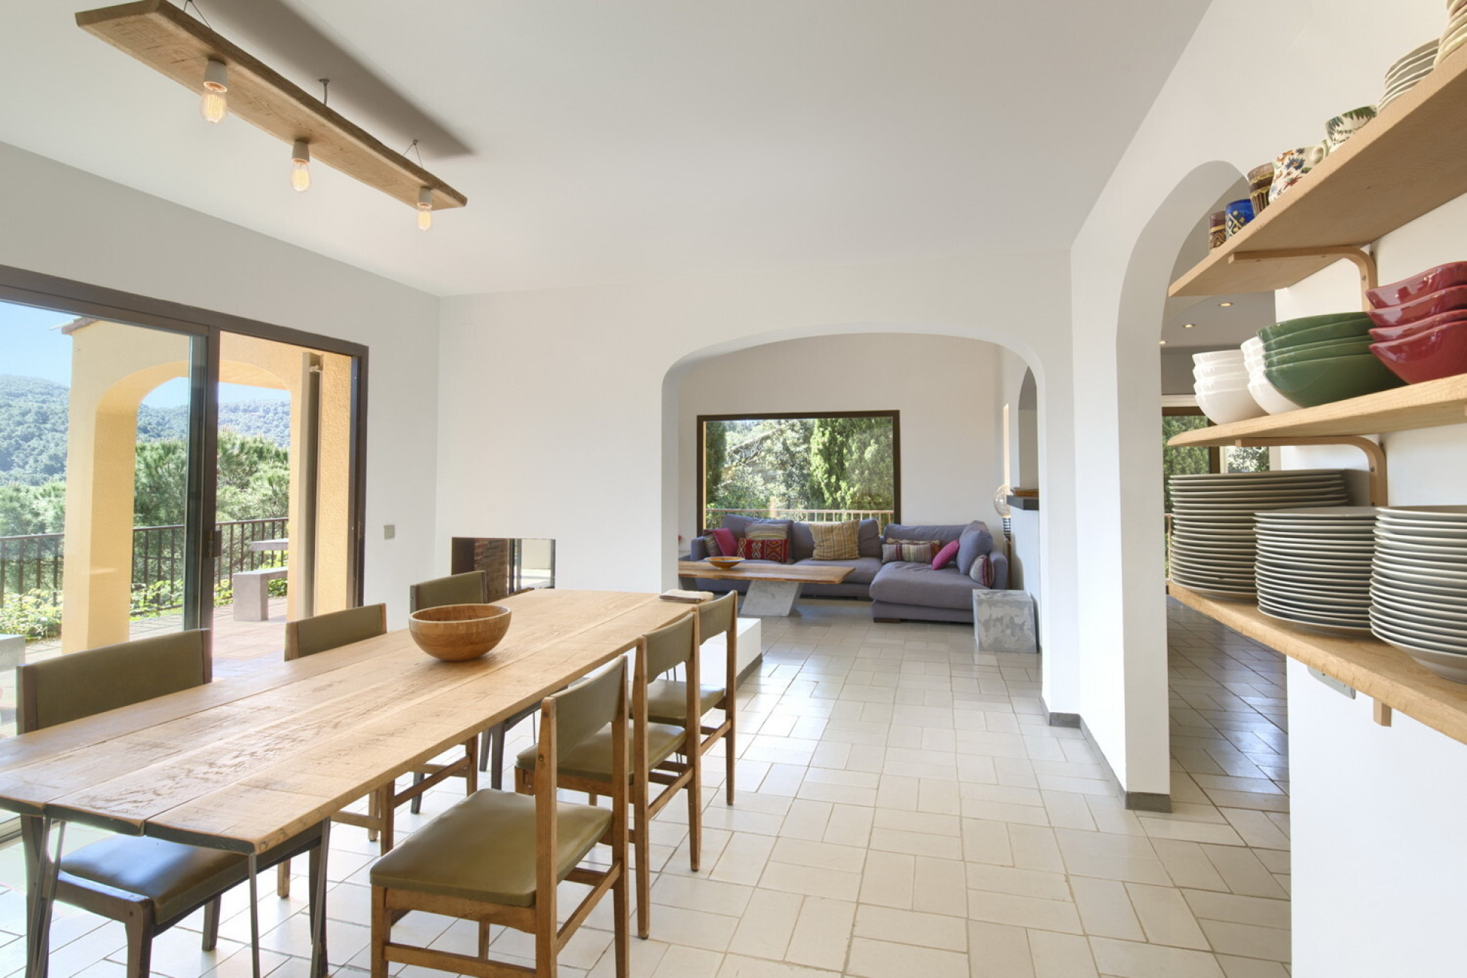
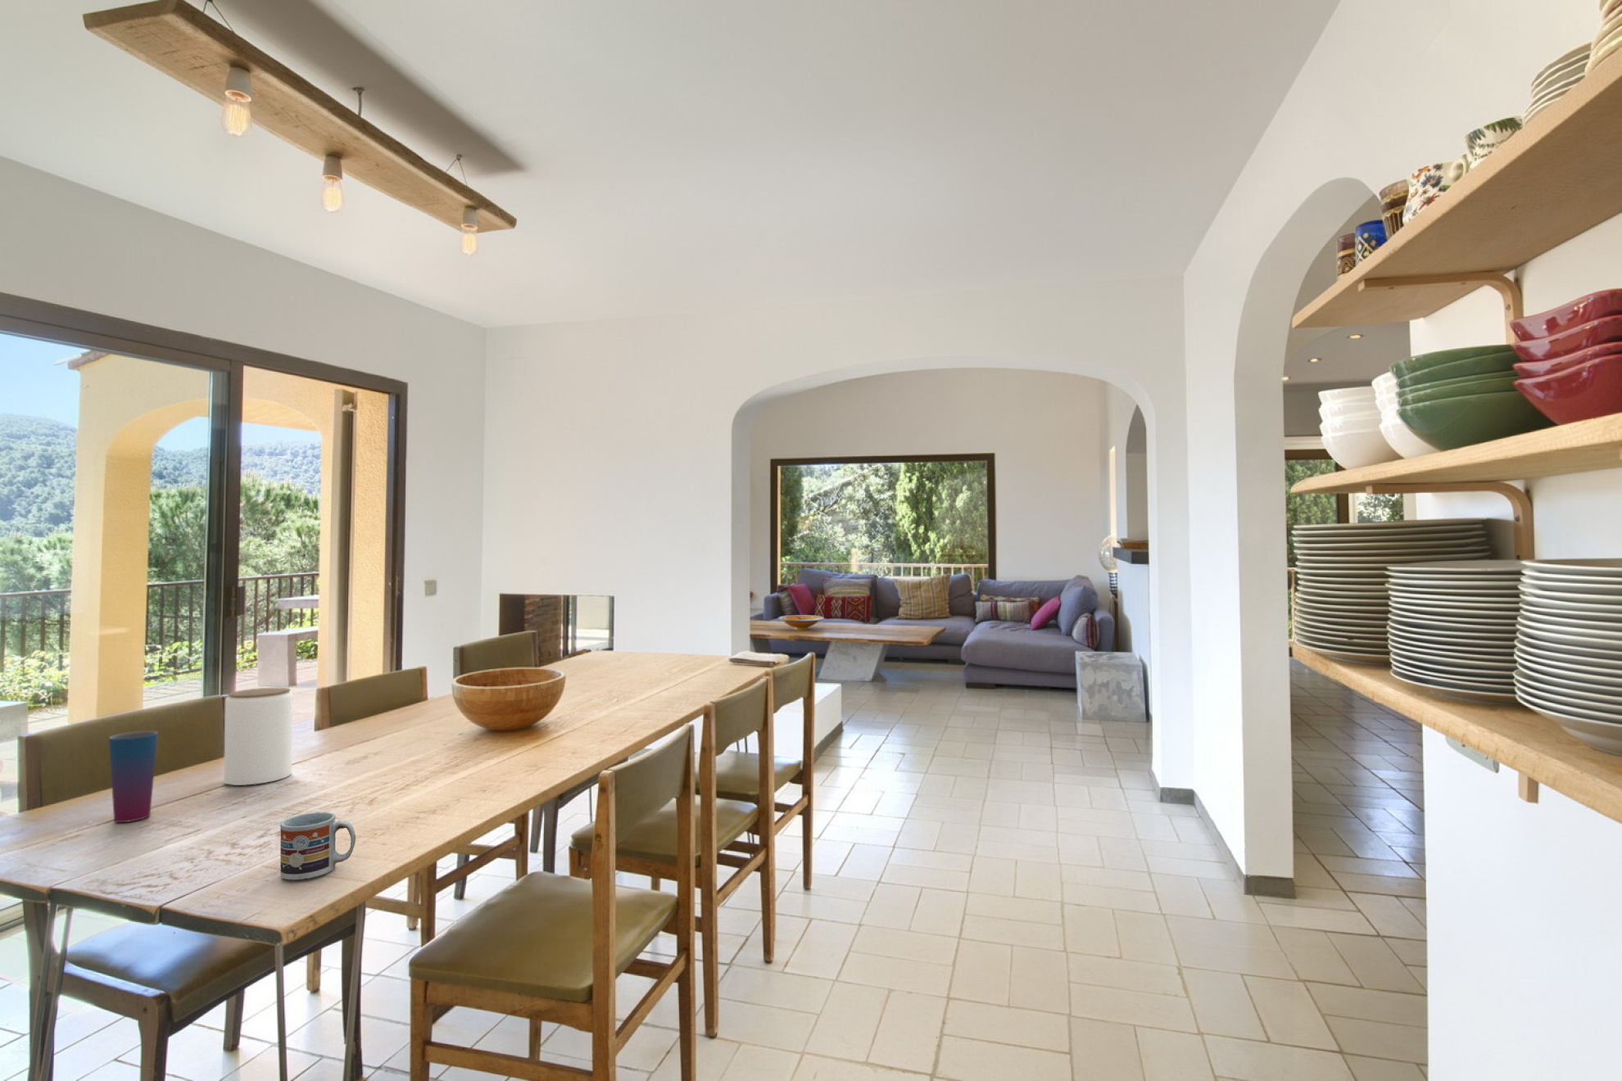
+ cup (133, 776)
+ jar (258, 734)
+ cup (317, 843)
